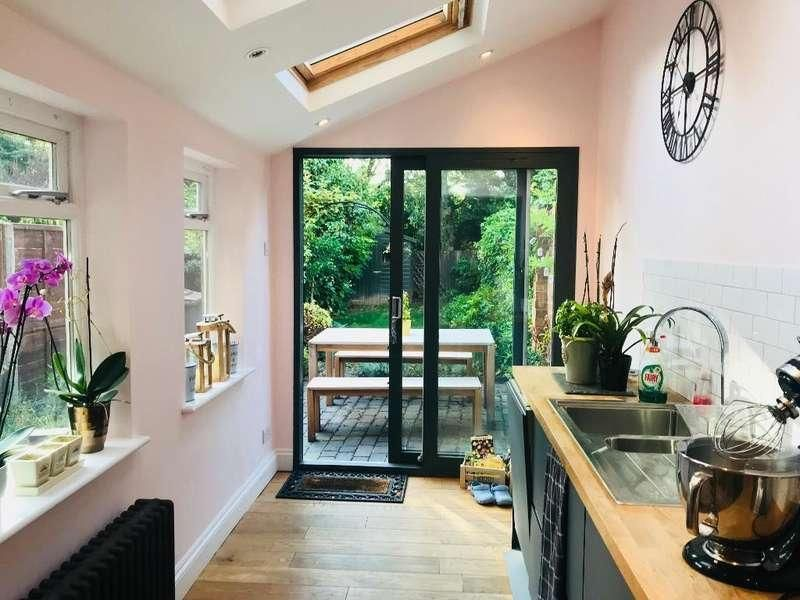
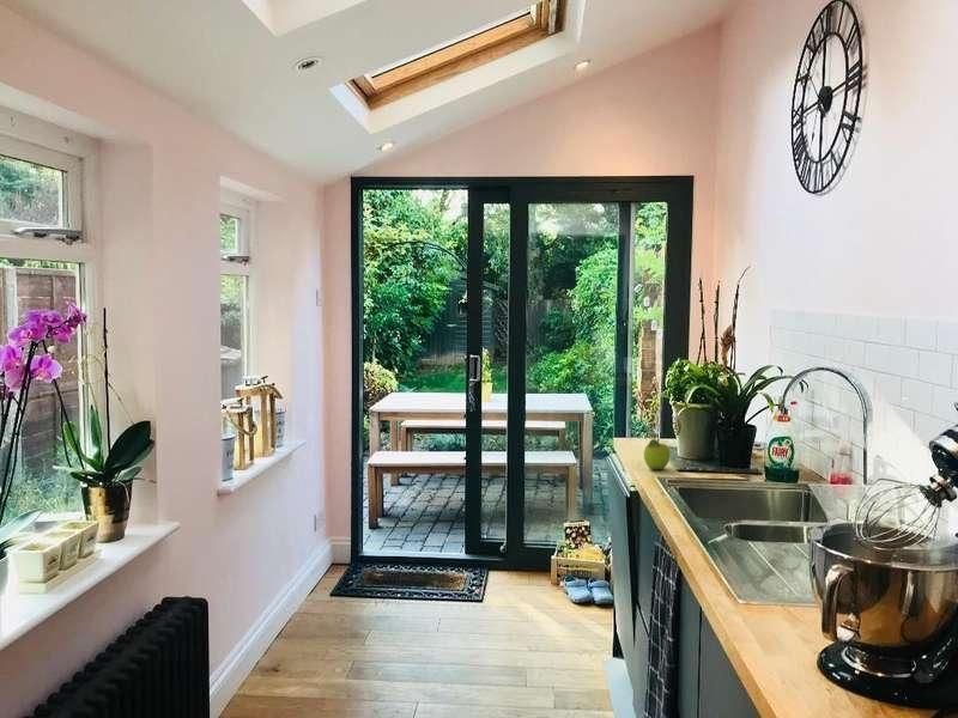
+ fruit (655, 454)
